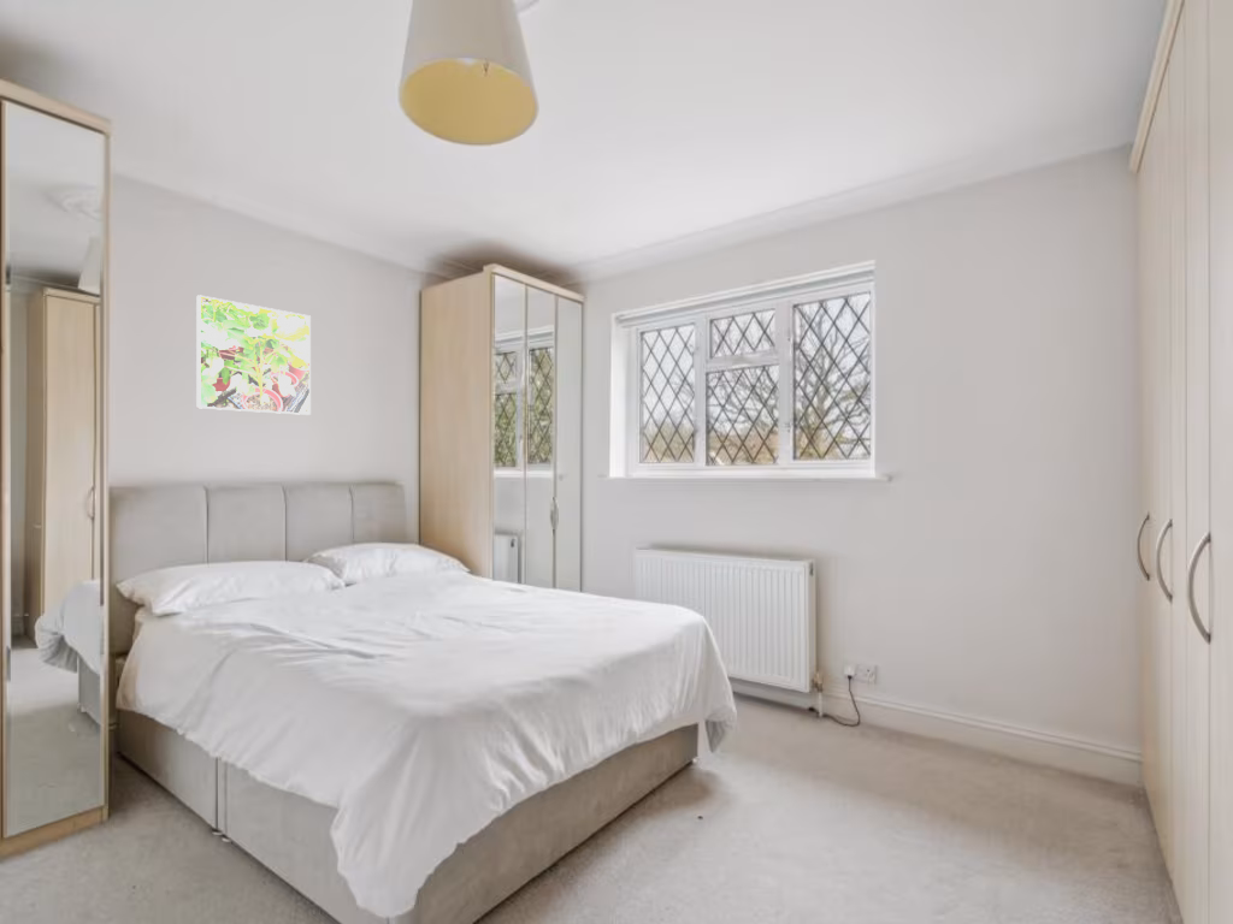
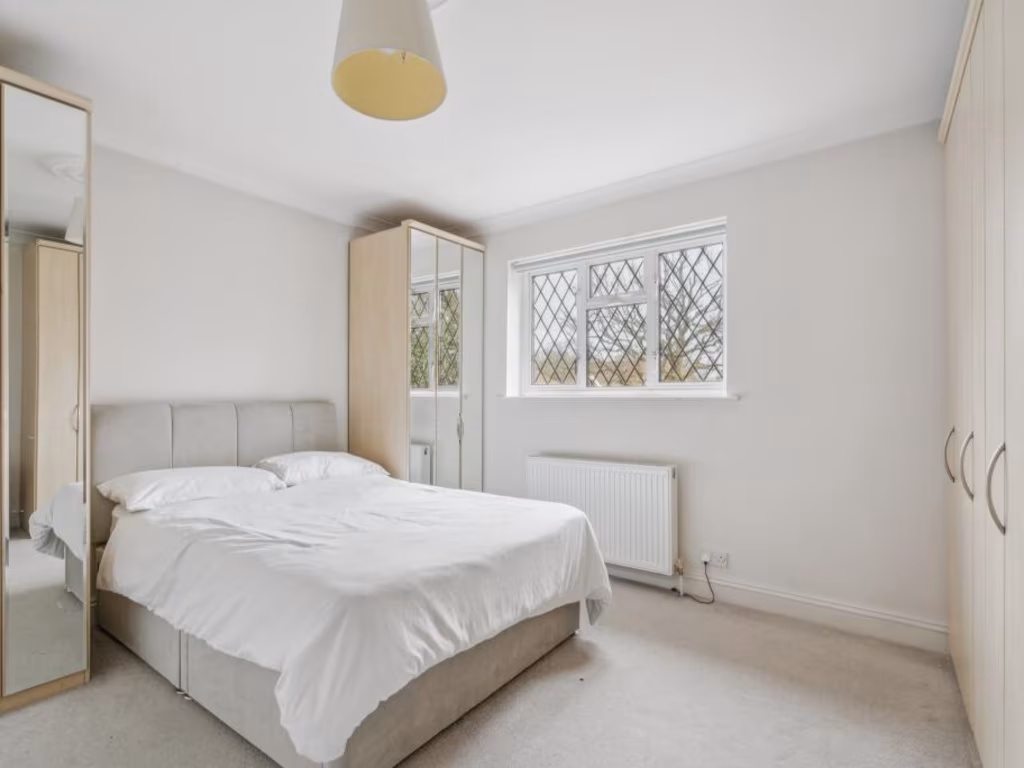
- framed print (256, 359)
